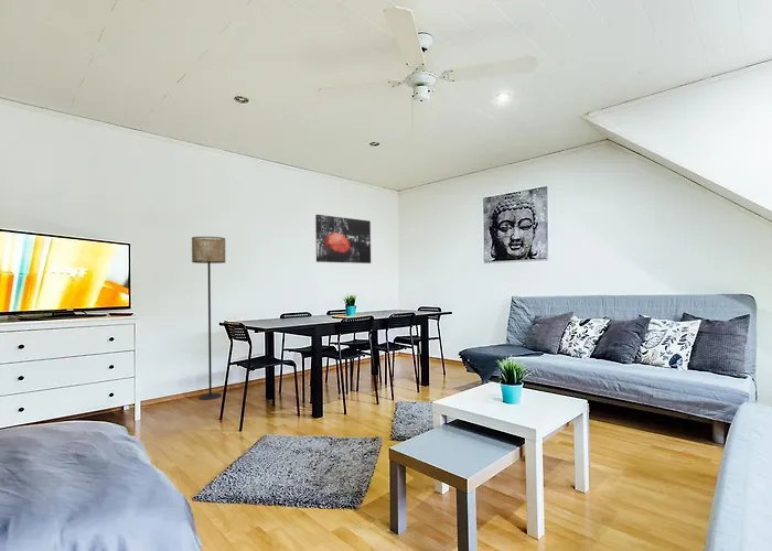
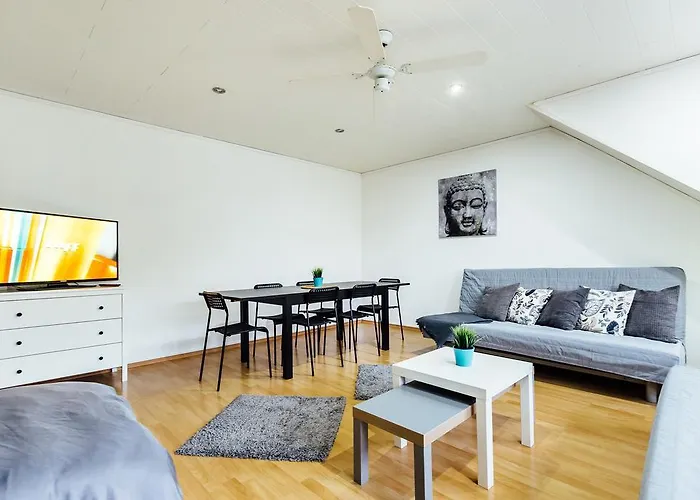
- floor lamp (210, 316)
- wall art (344, 240)
